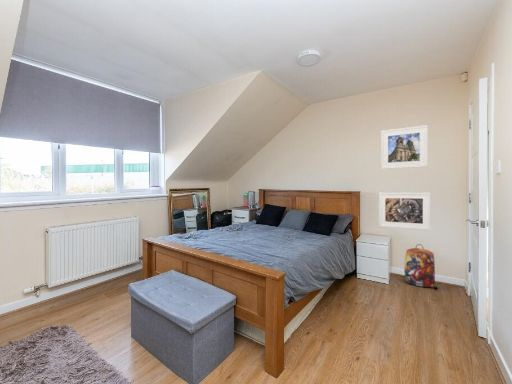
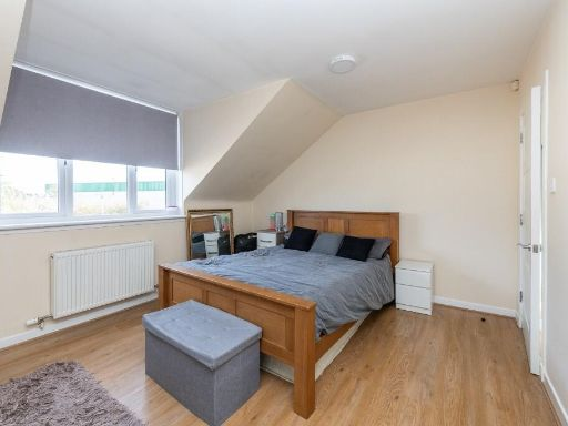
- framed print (403, 210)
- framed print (403, 148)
- backpack (419, 264)
